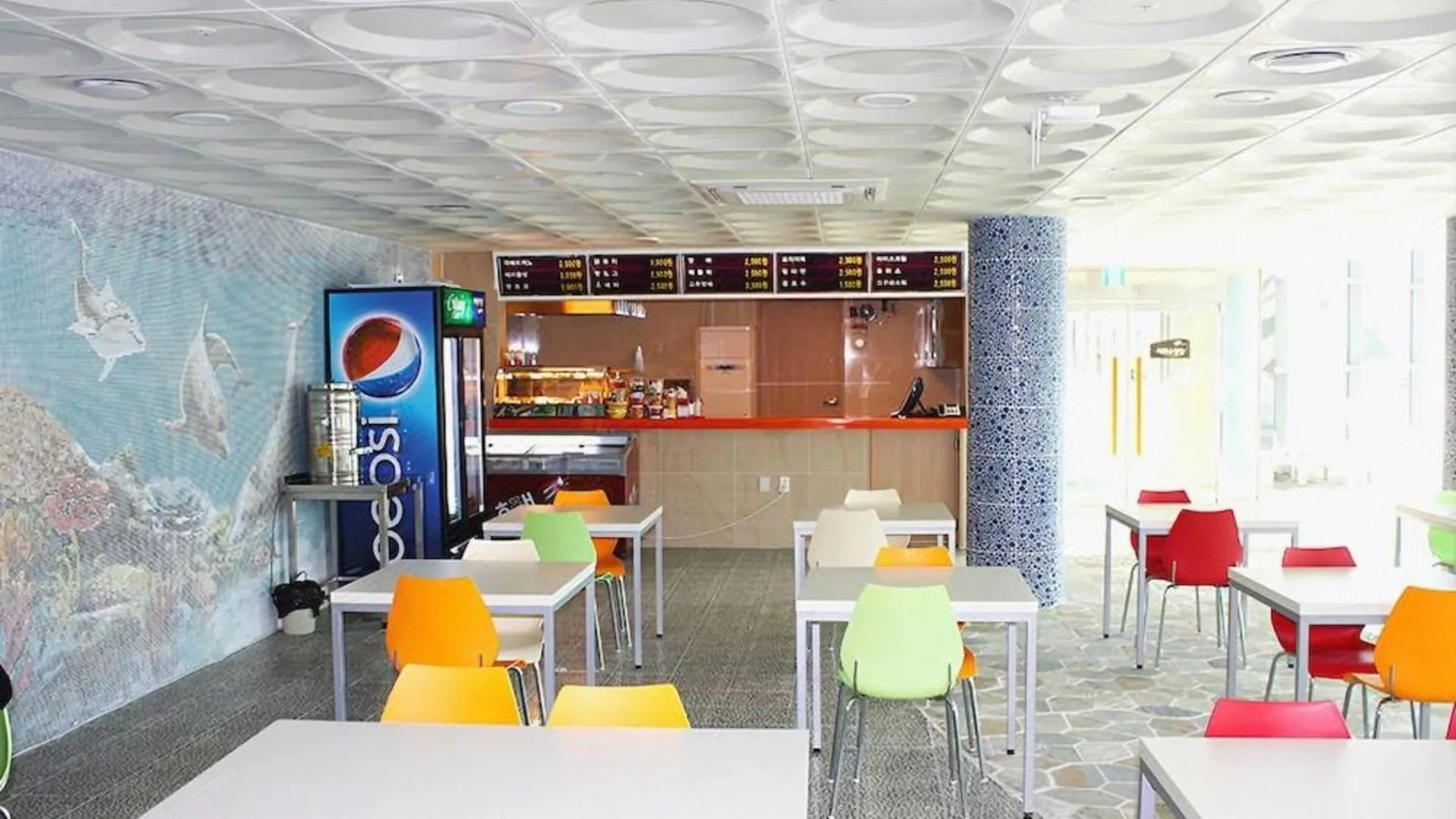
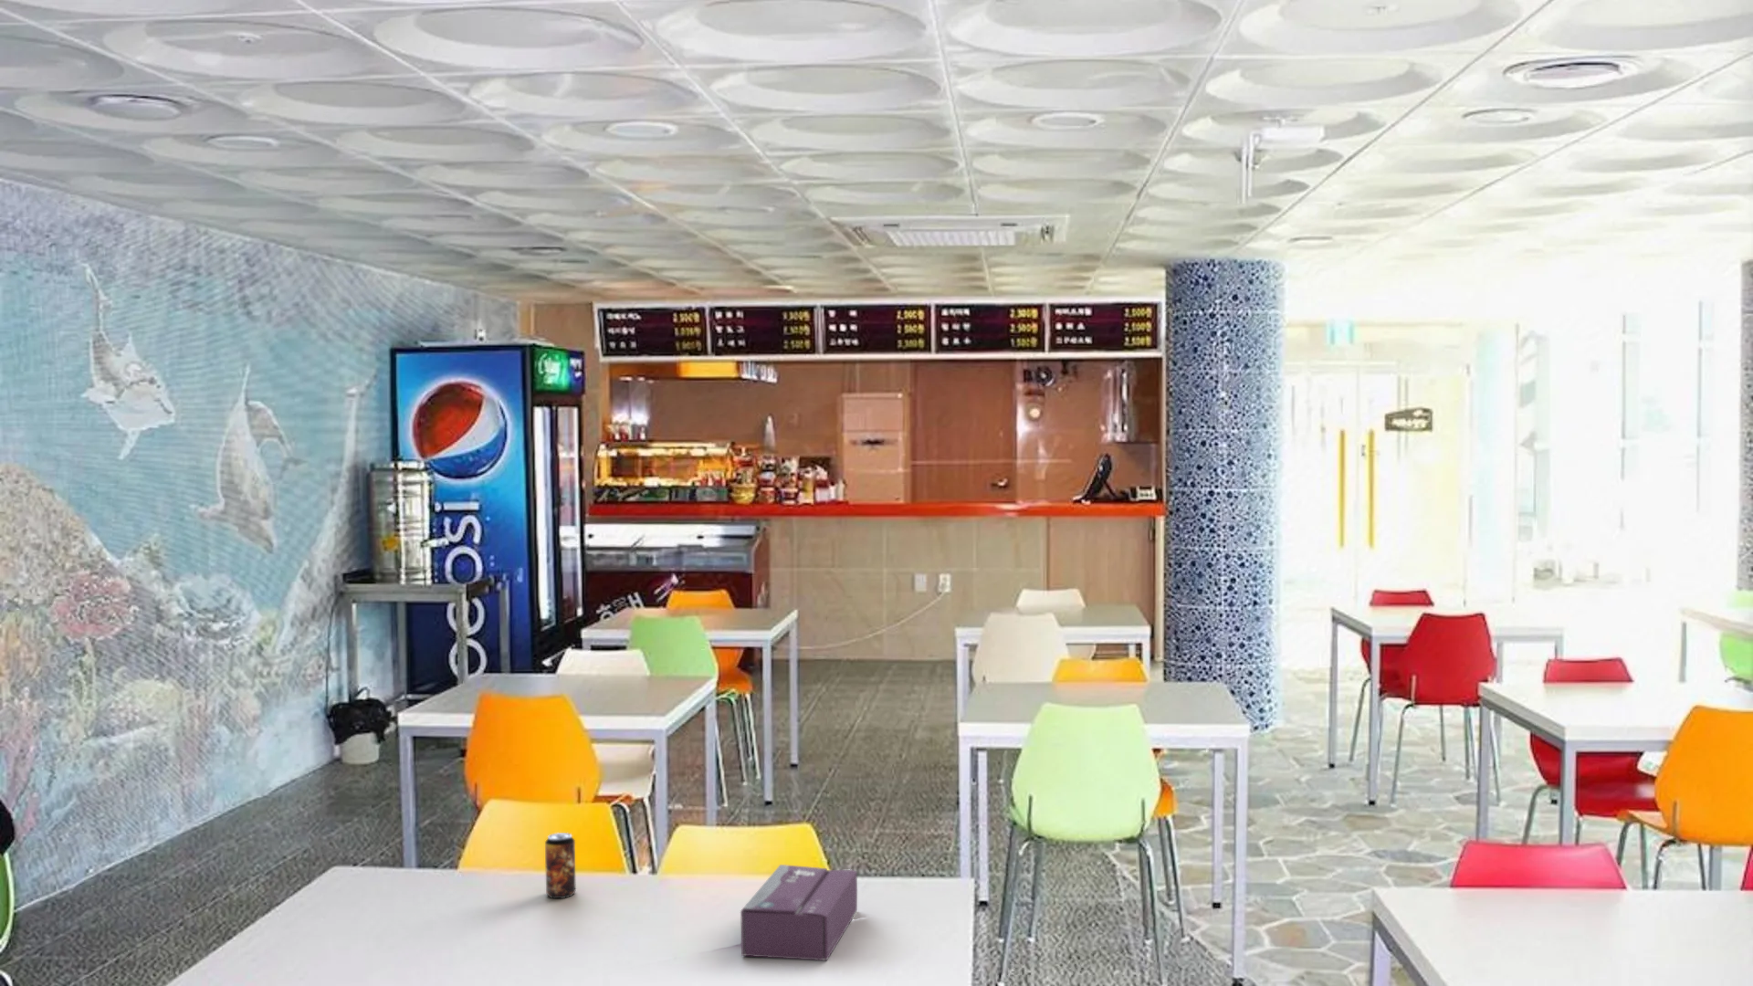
+ tissue box (802, 909)
+ beverage can (560, 866)
